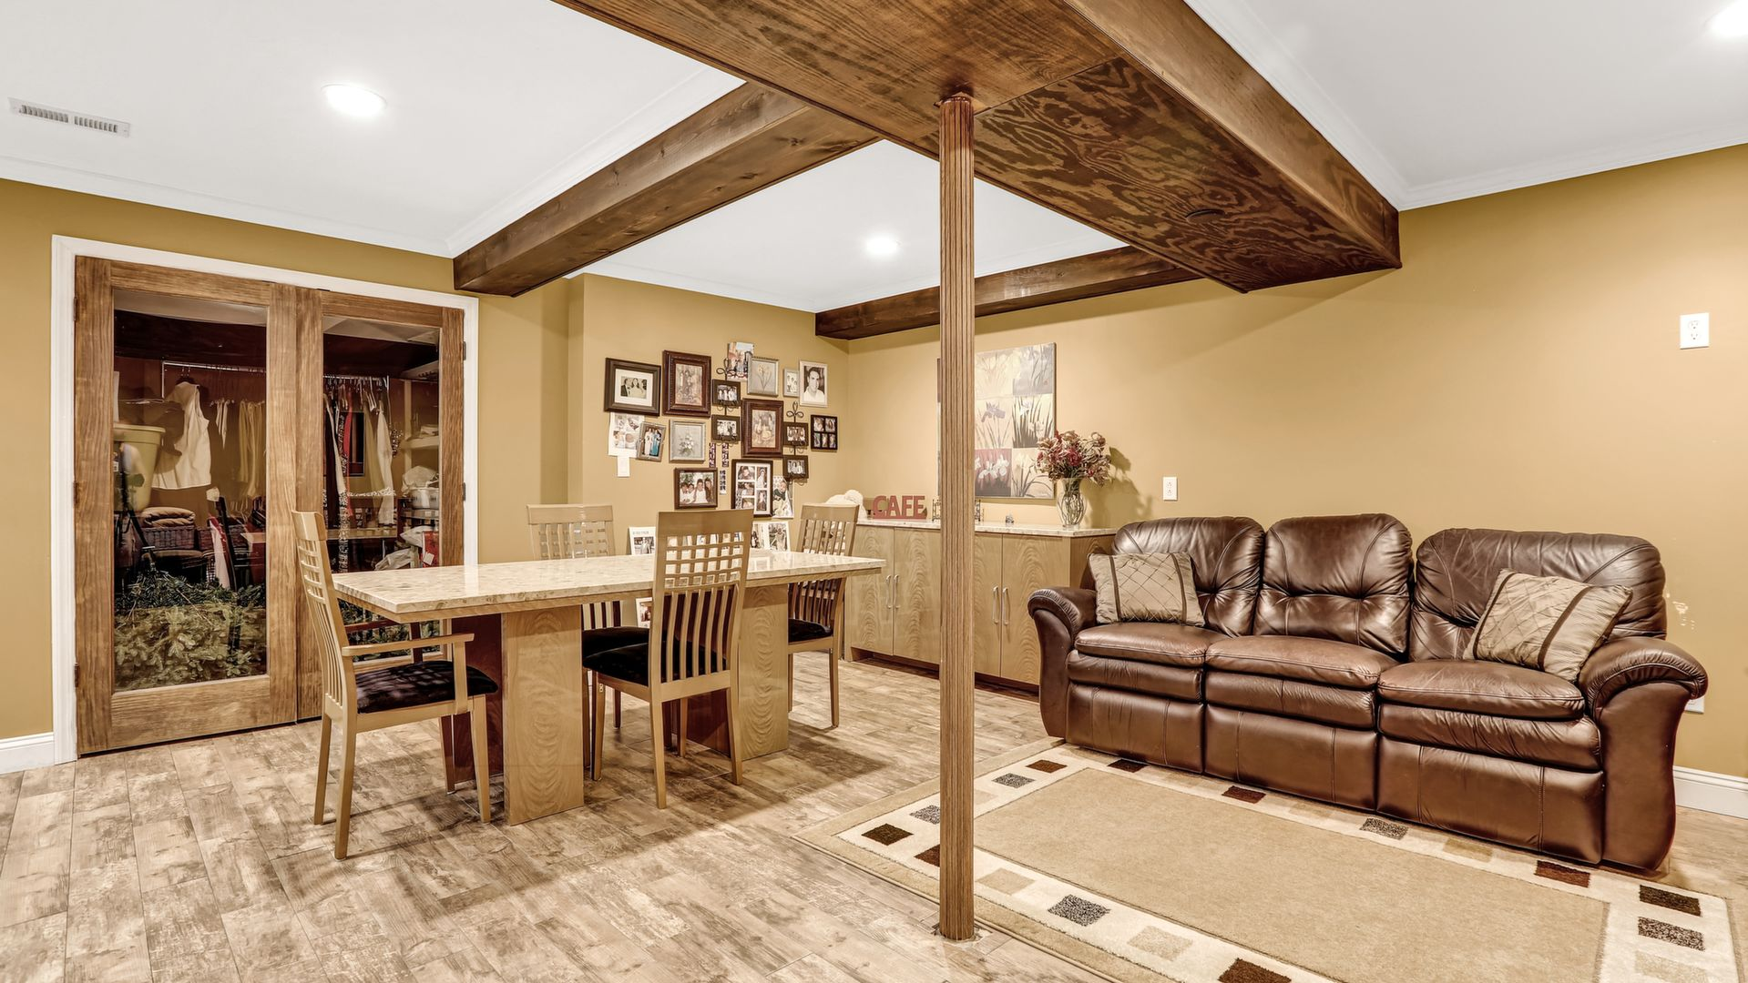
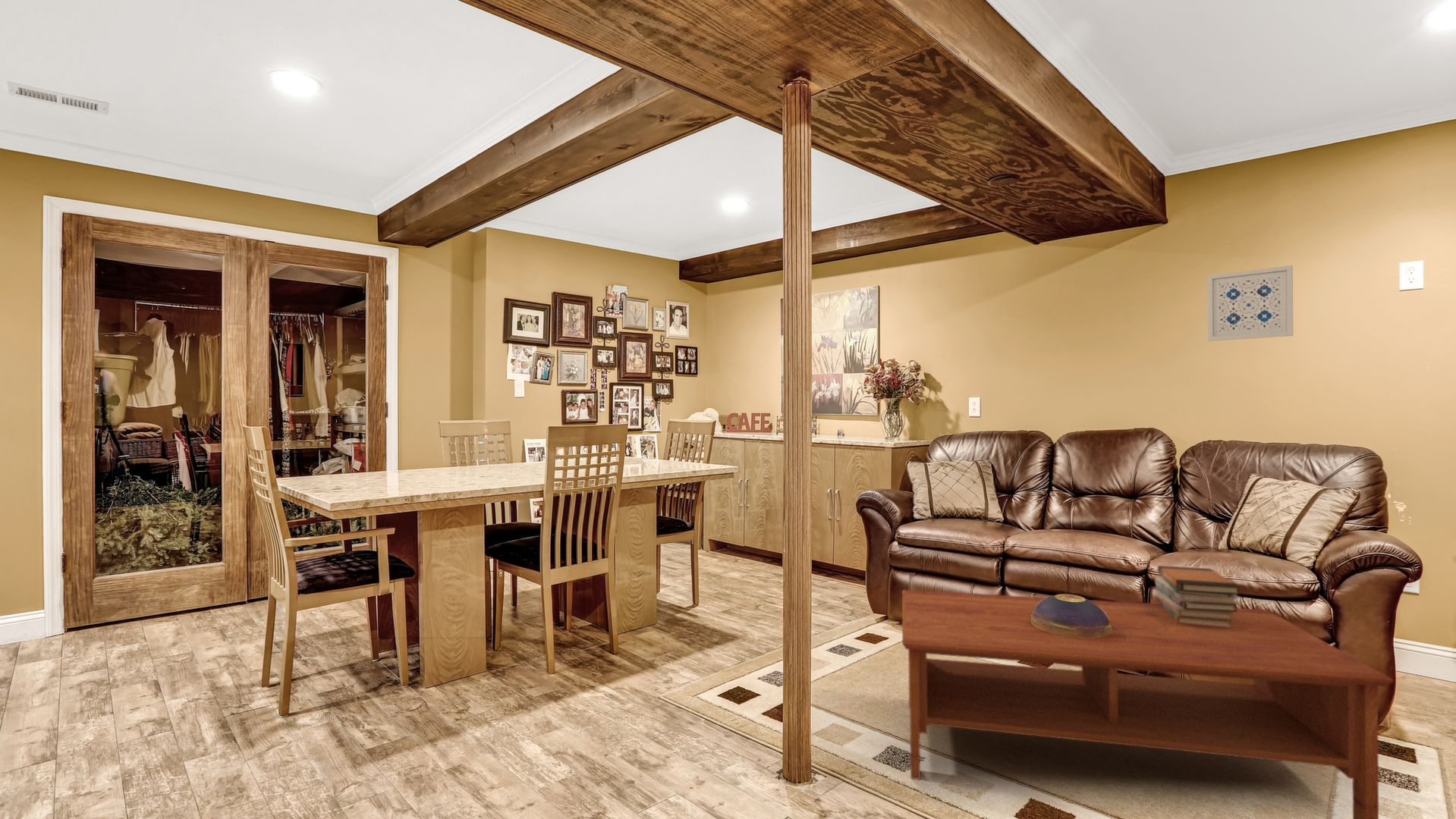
+ book stack (1195, 595)
+ coffee table (1098, 690)
+ wall art (1249, 304)
+ decorative bowl (1070, 610)
